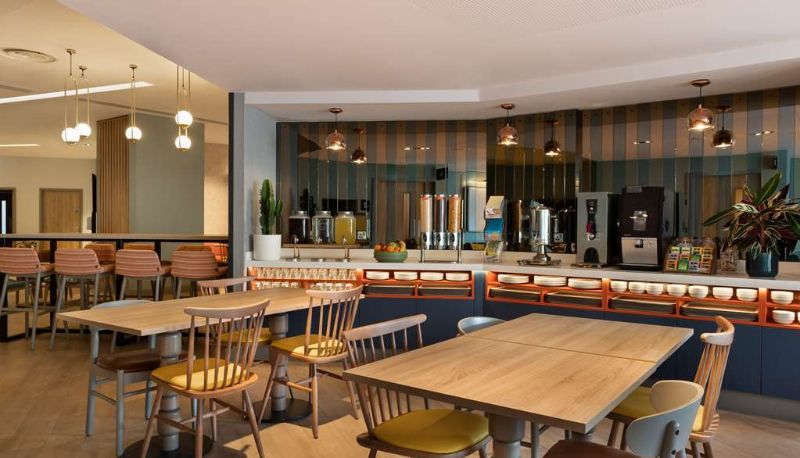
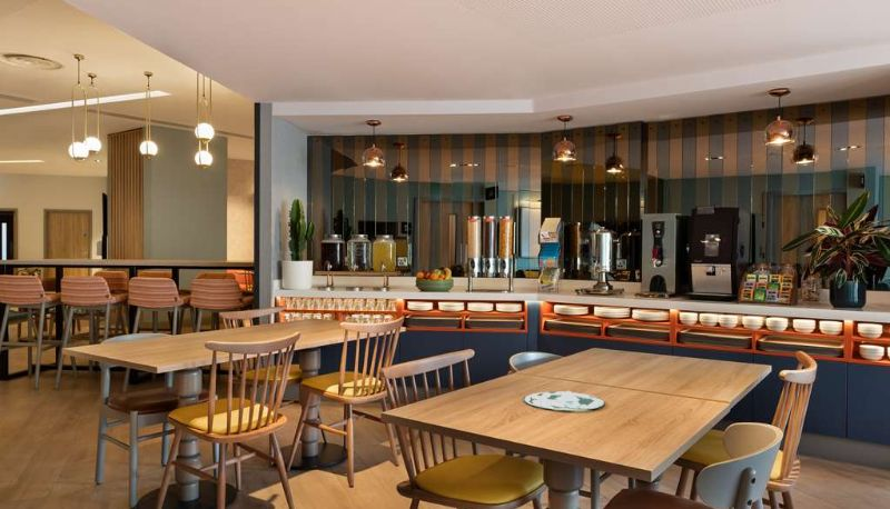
+ plate (563, 397)
